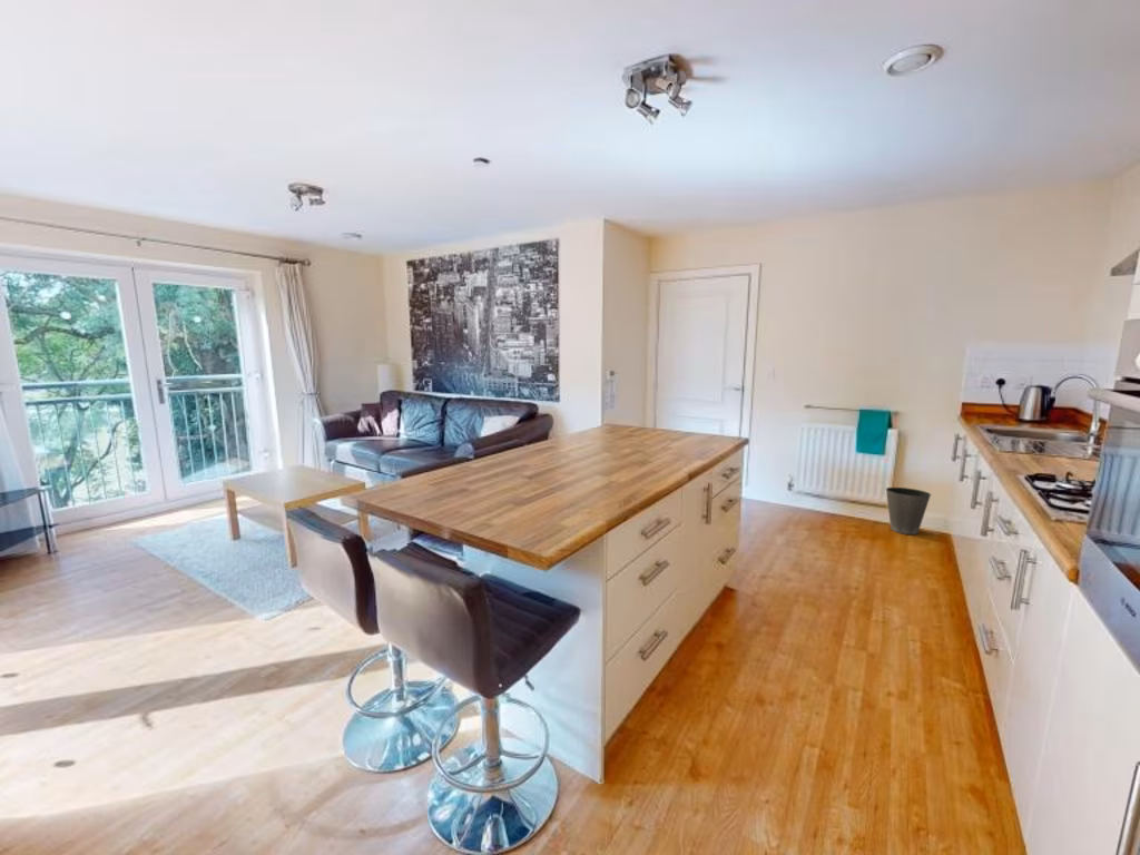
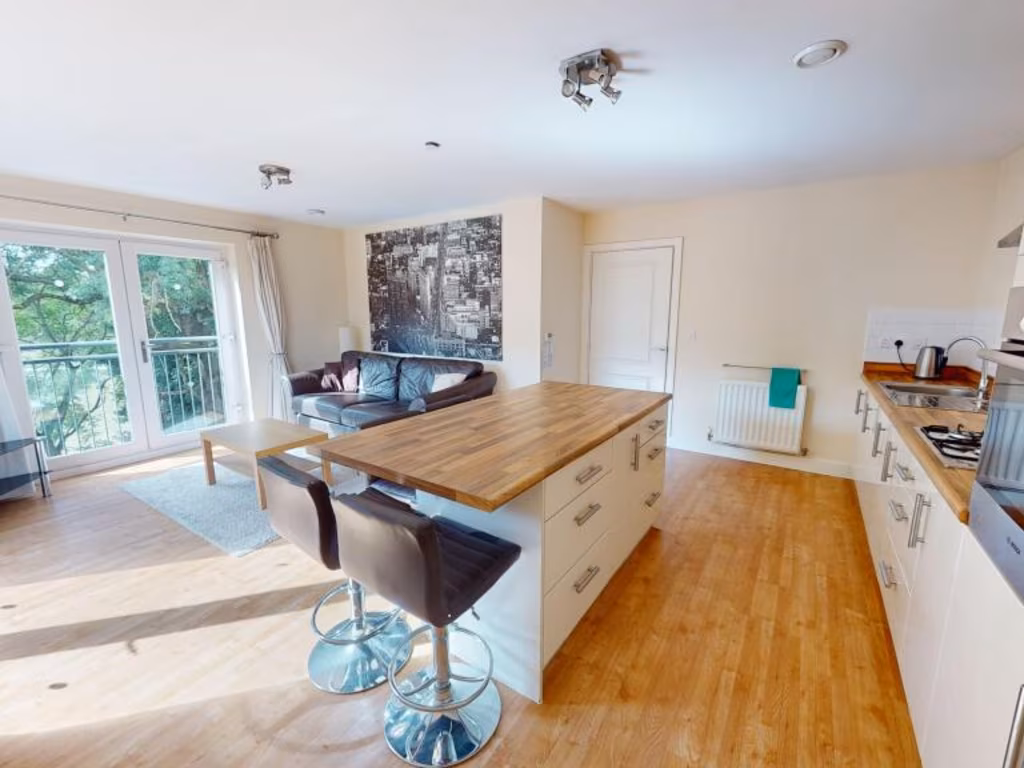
- waste basket (905, 511)
